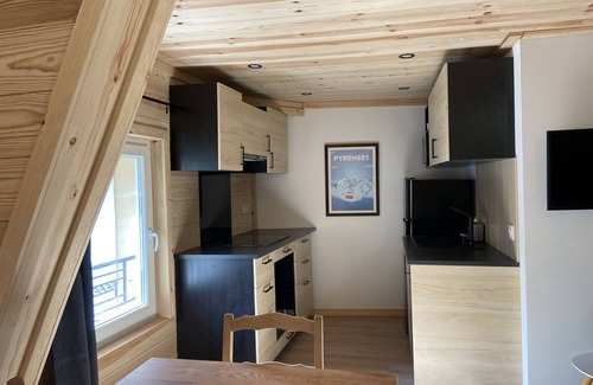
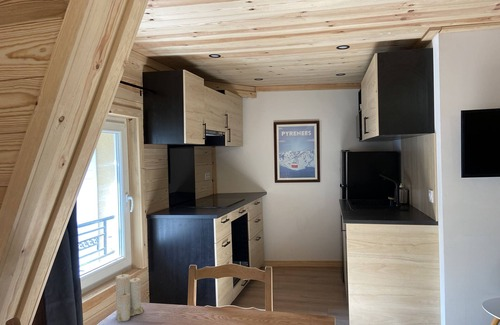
+ candle (127, 293)
